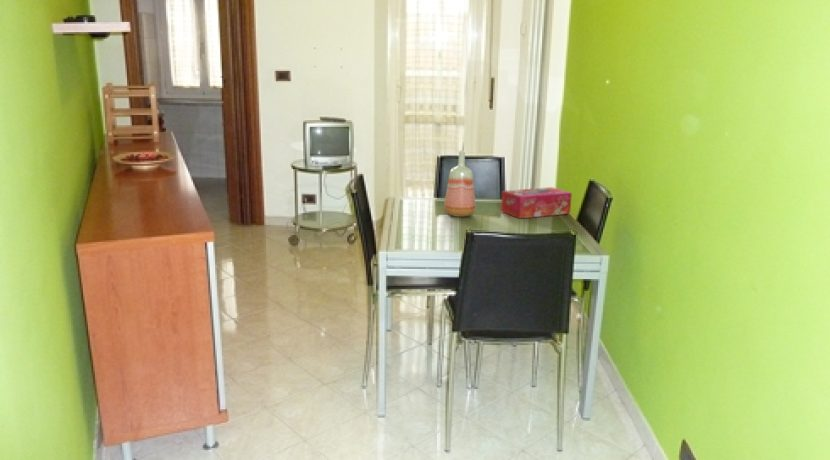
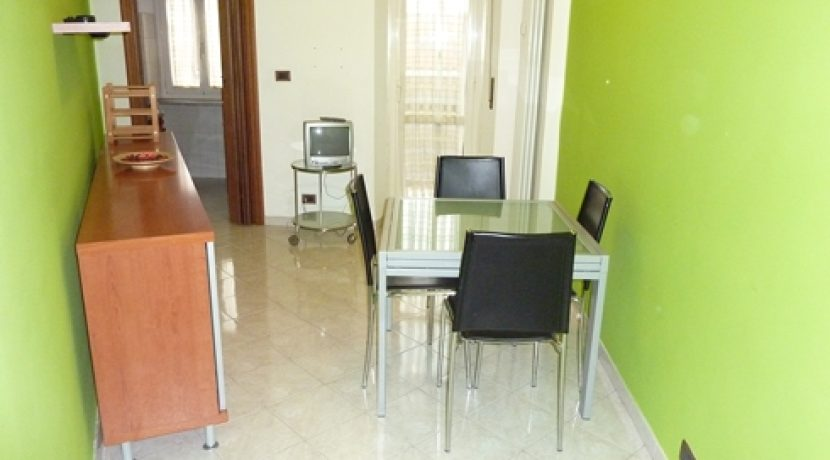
- tissue box (536, 202)
- vase (460, 183)
